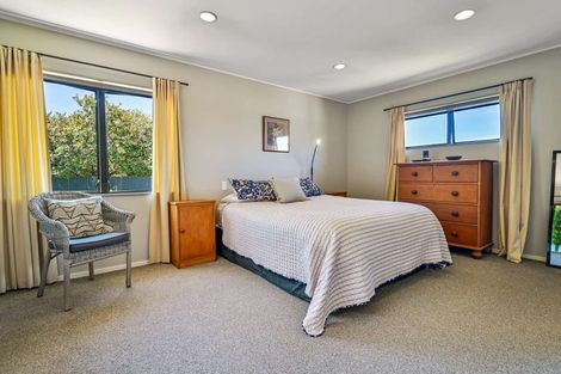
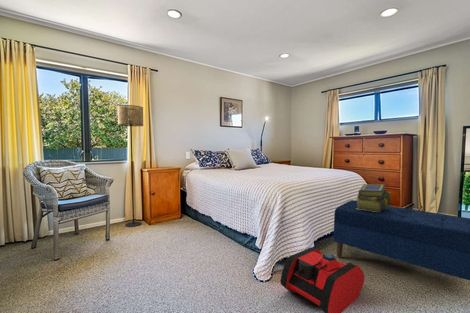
+ backpack (322, 273)
+ floor lamp (132, 166)
+ stack of books (374, 197)
+ bench (402, 240)
